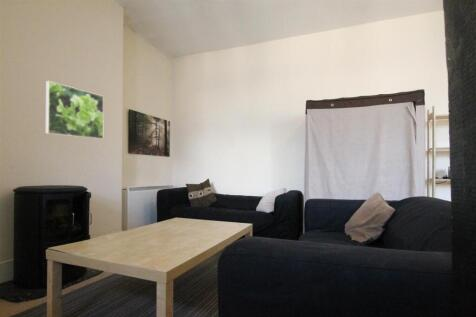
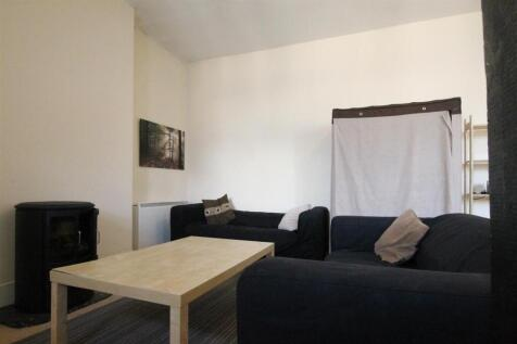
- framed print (77, 112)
